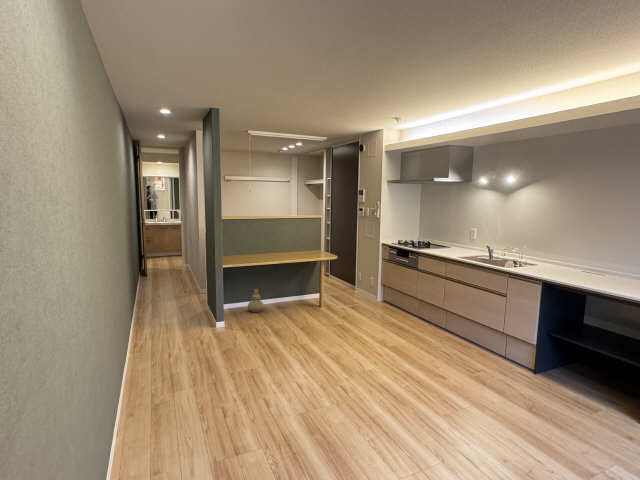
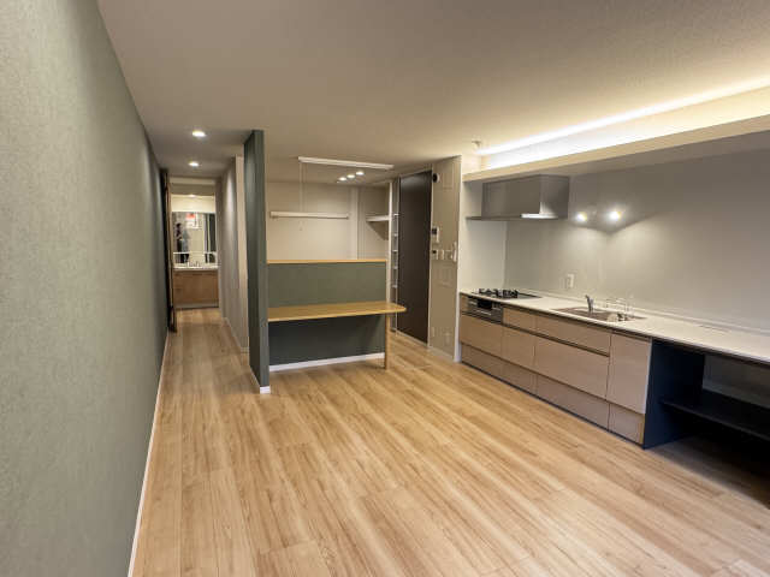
- vase (255, 299)
